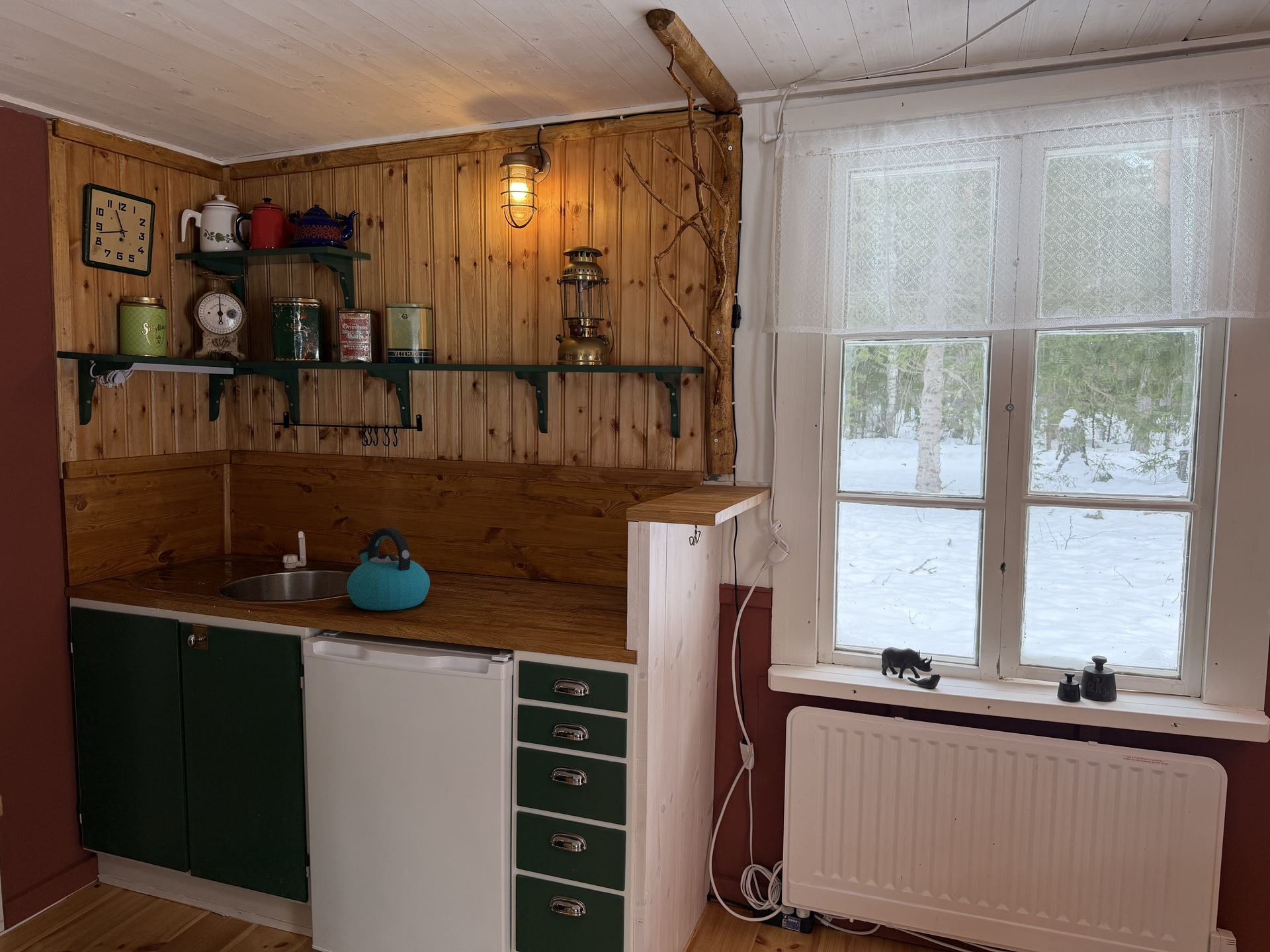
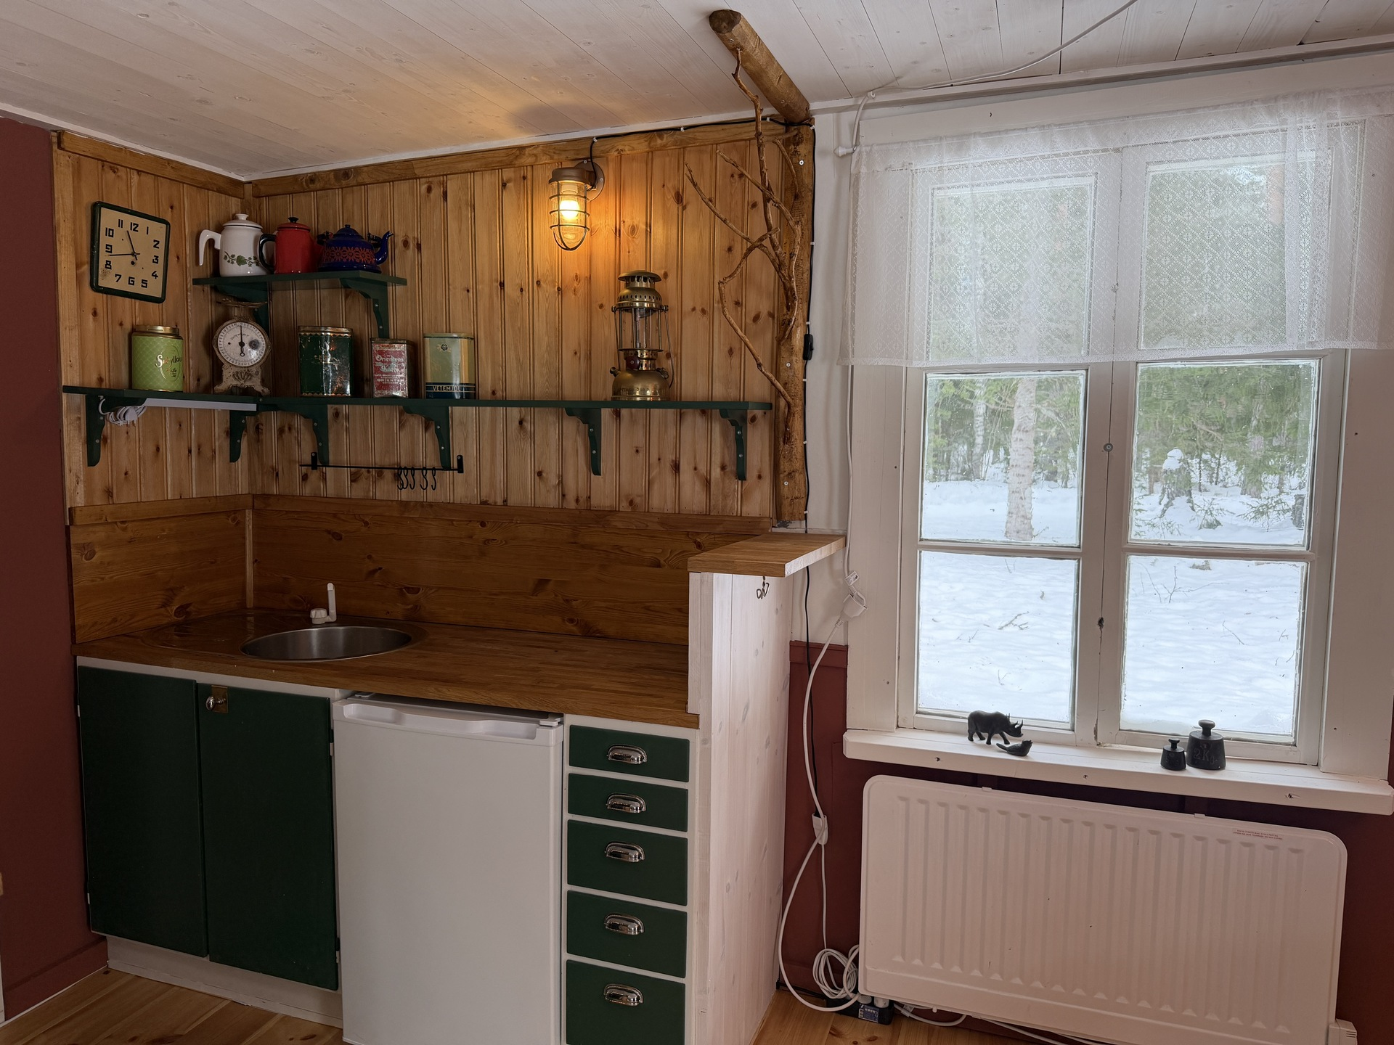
- kettle (385, 565)
